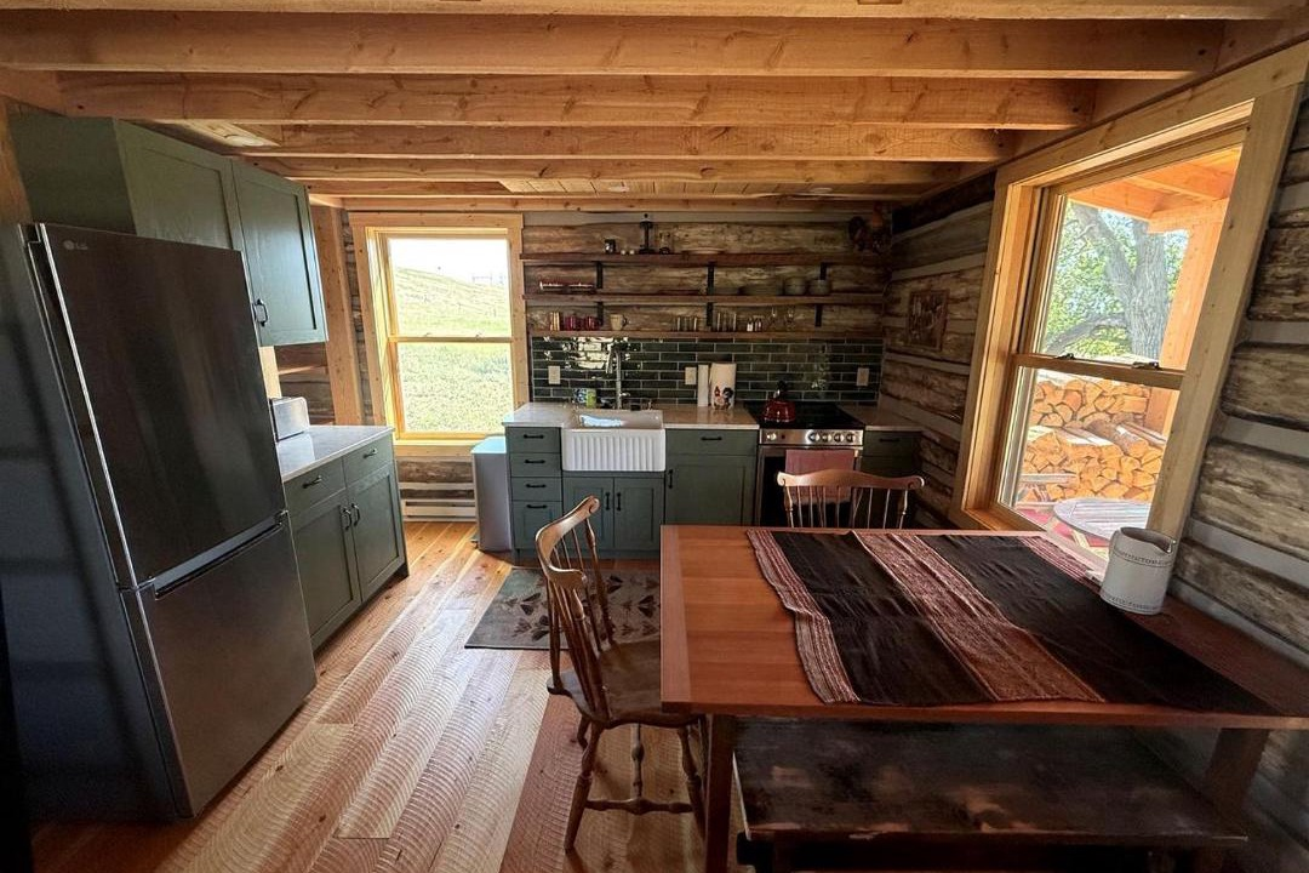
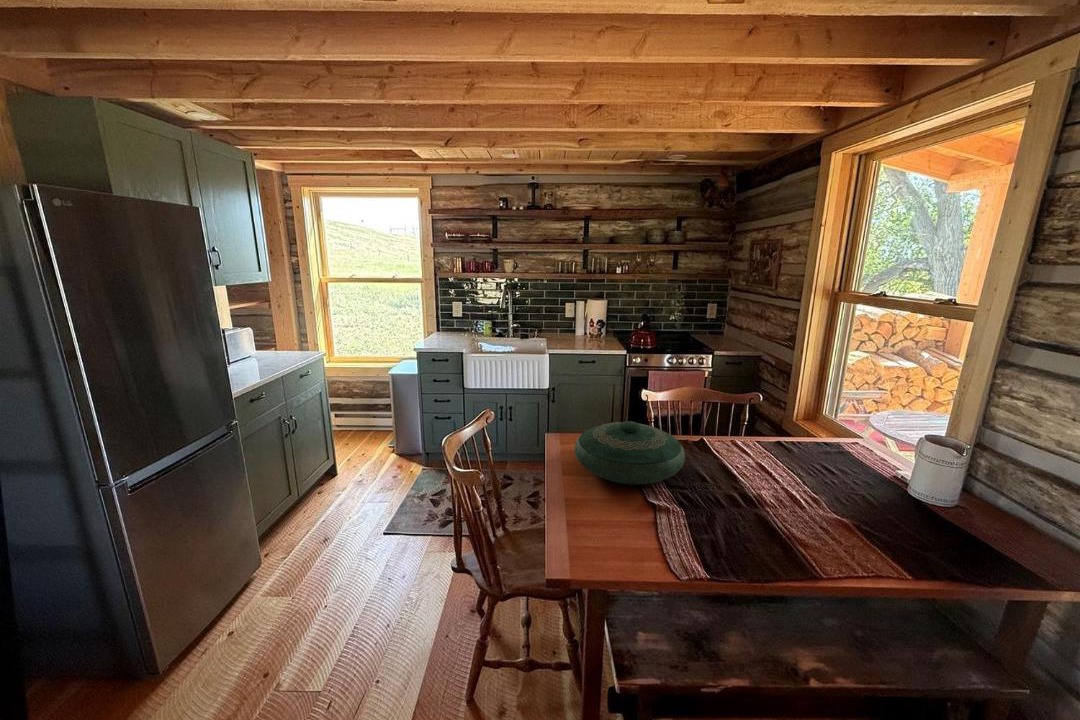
+ decorative bowl (628, 446)
